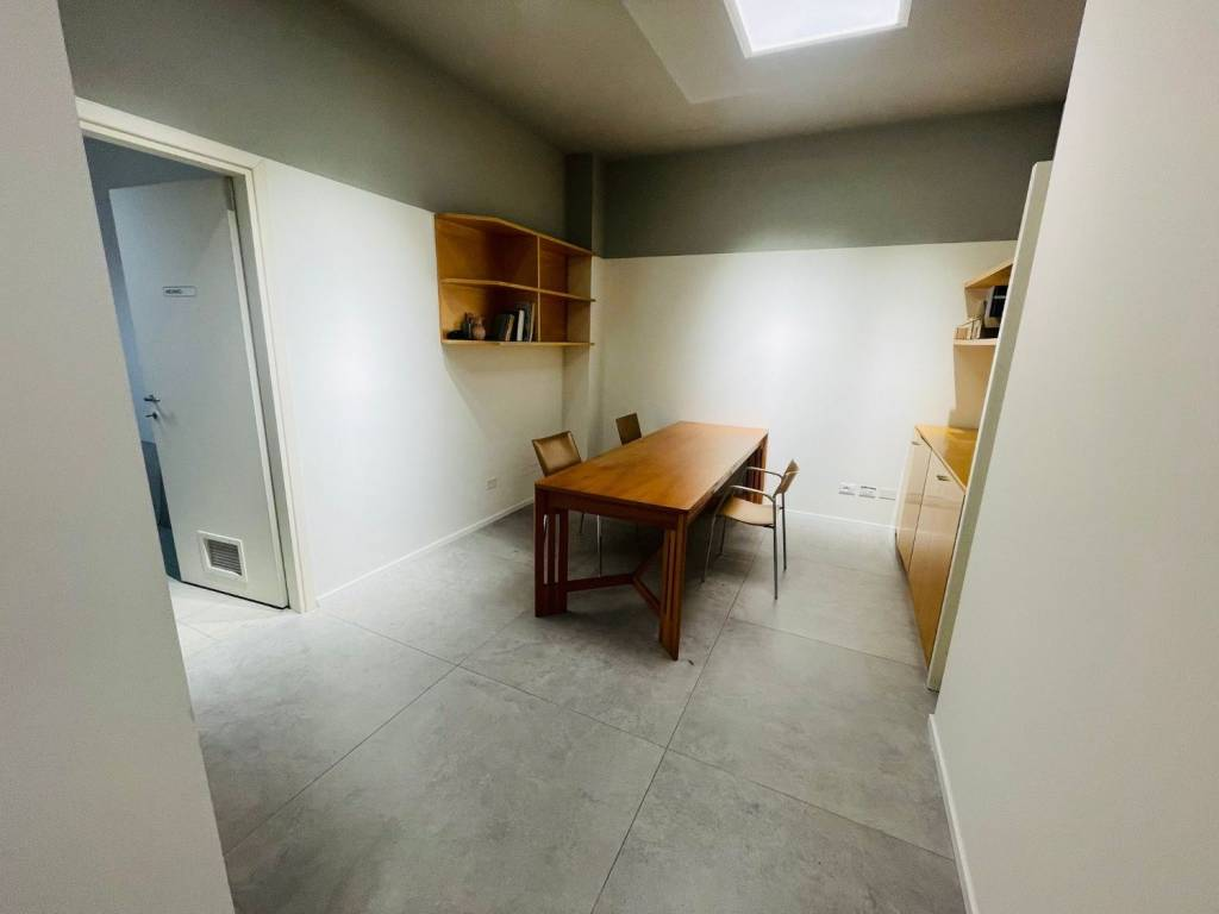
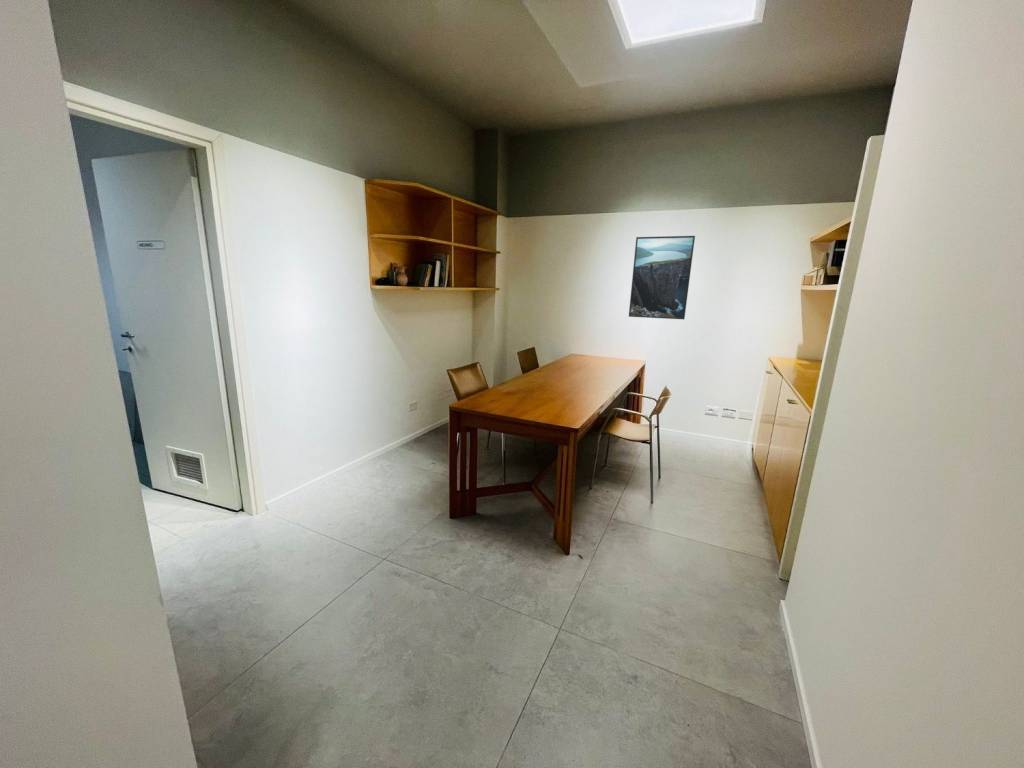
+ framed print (660, 278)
